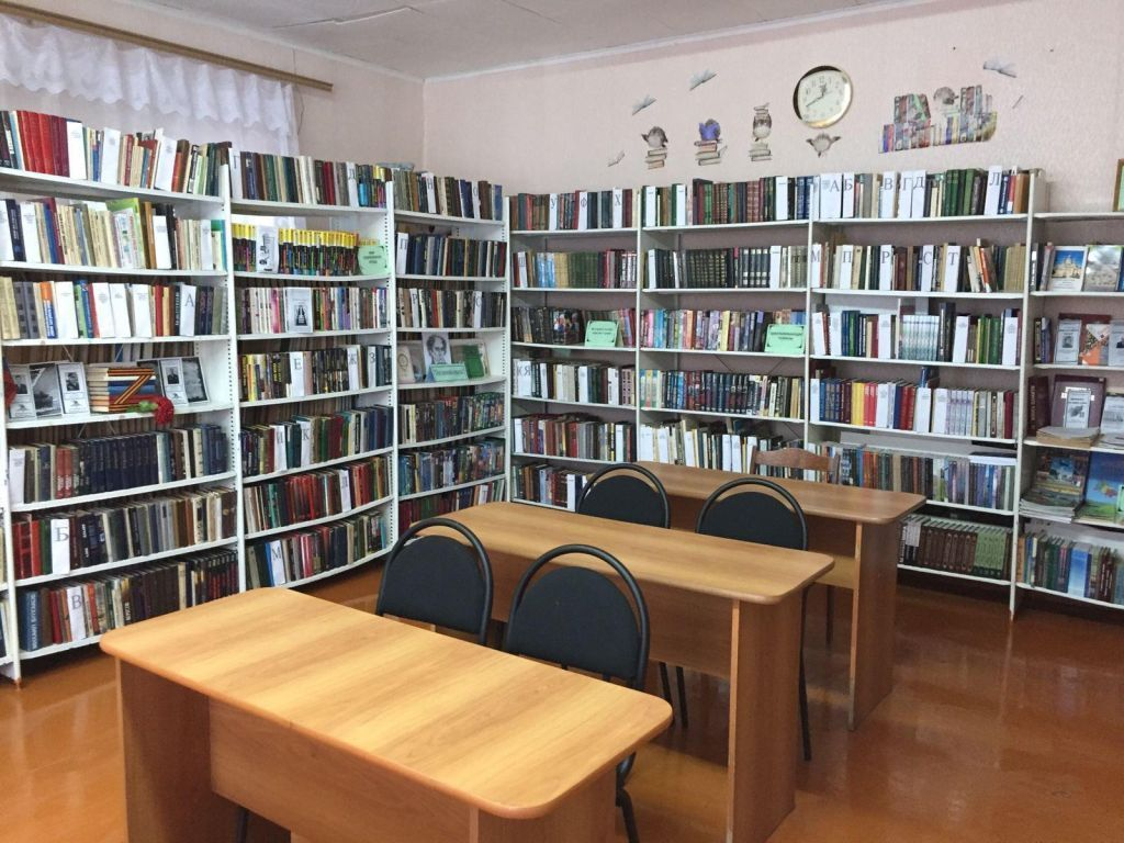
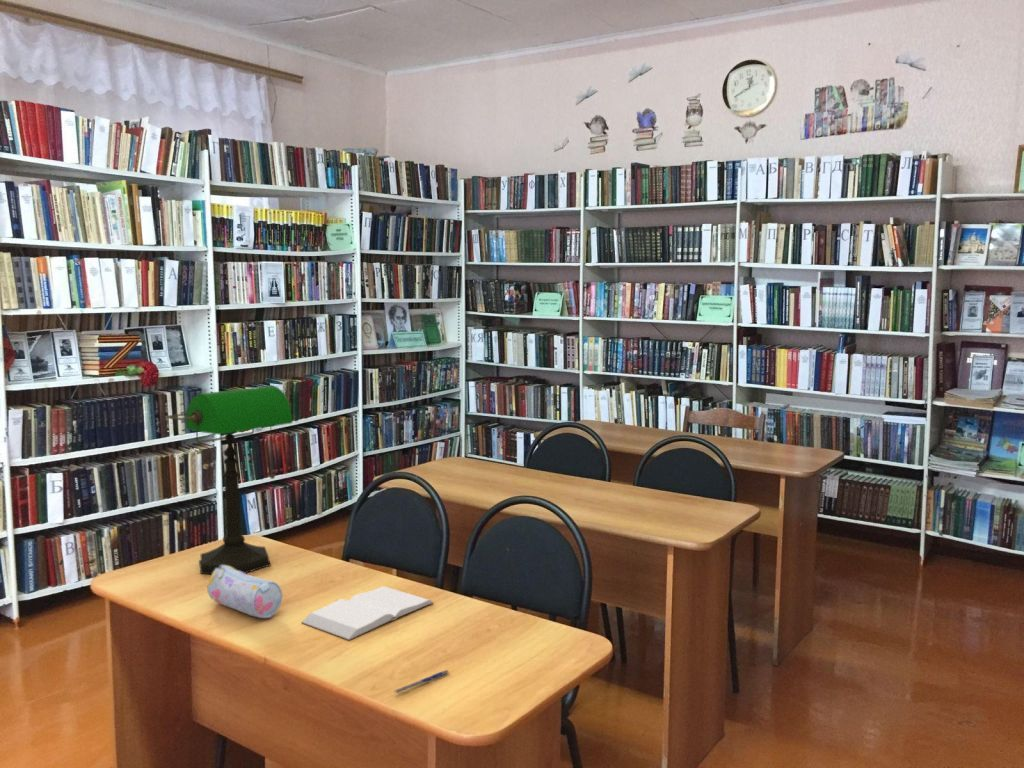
+ book (369, 608)
+ desk lamp (234, 478)
+ pencil case (244, 590)
+ pen (421, 681)
